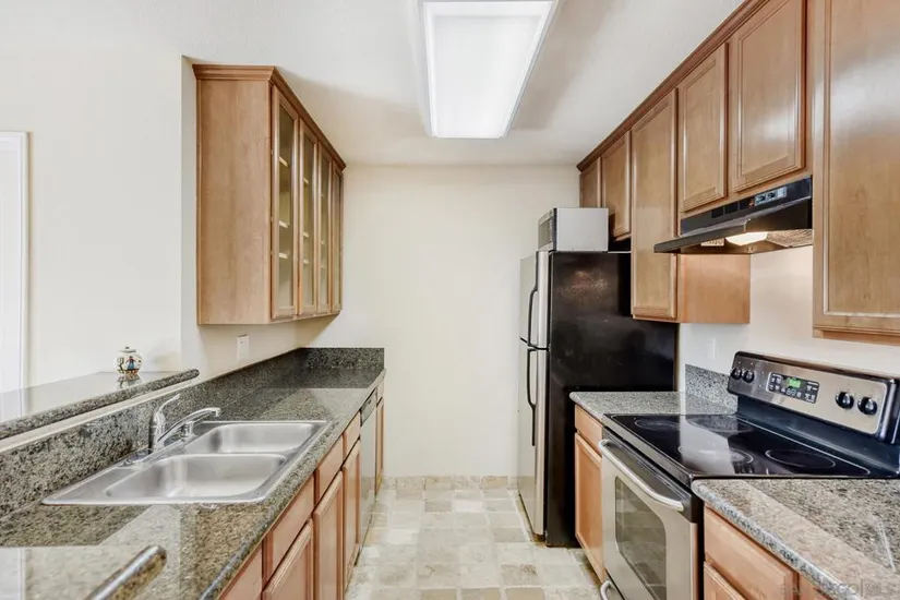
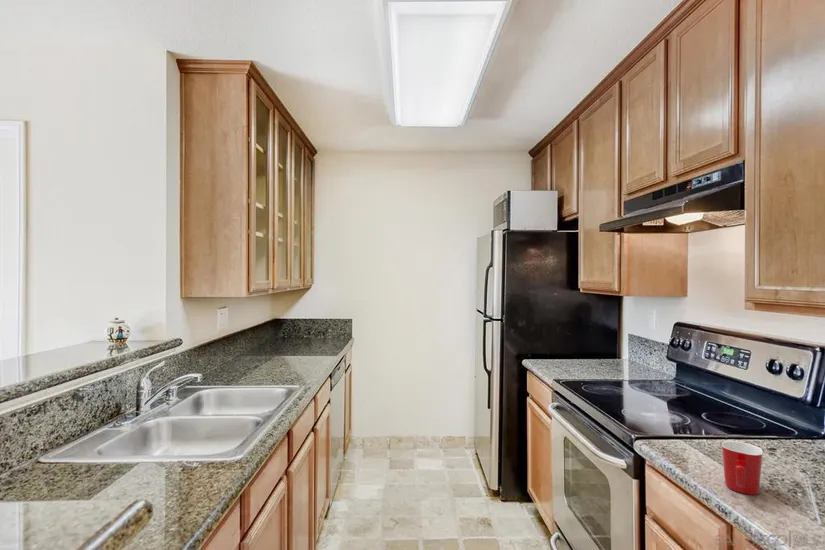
+ mug (741, 470)
